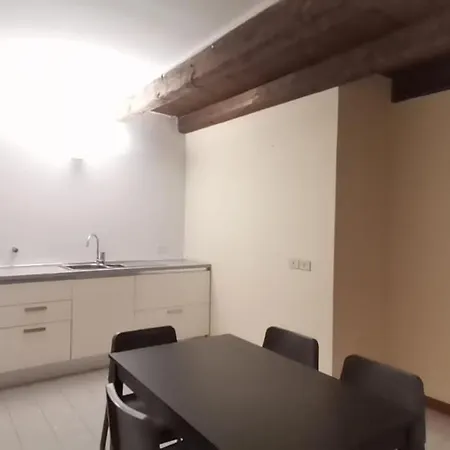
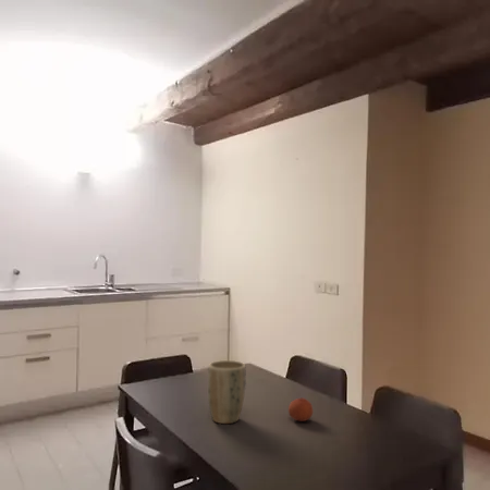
+ plant pot (226, 391)
+ fruit (299, 408)
